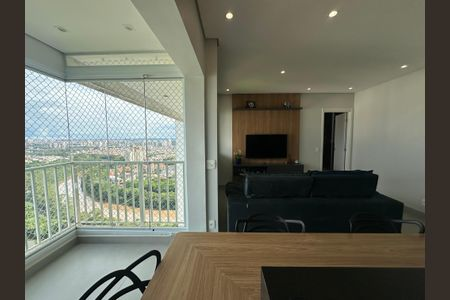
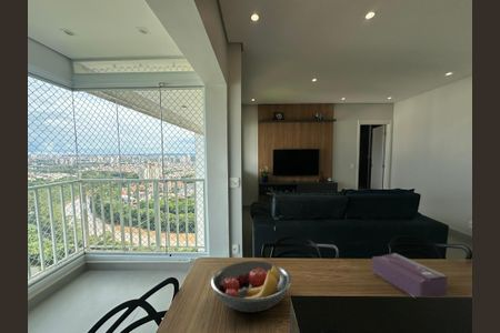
+ tissue box (406, 273)
+ fruit bowl (251, 285)
